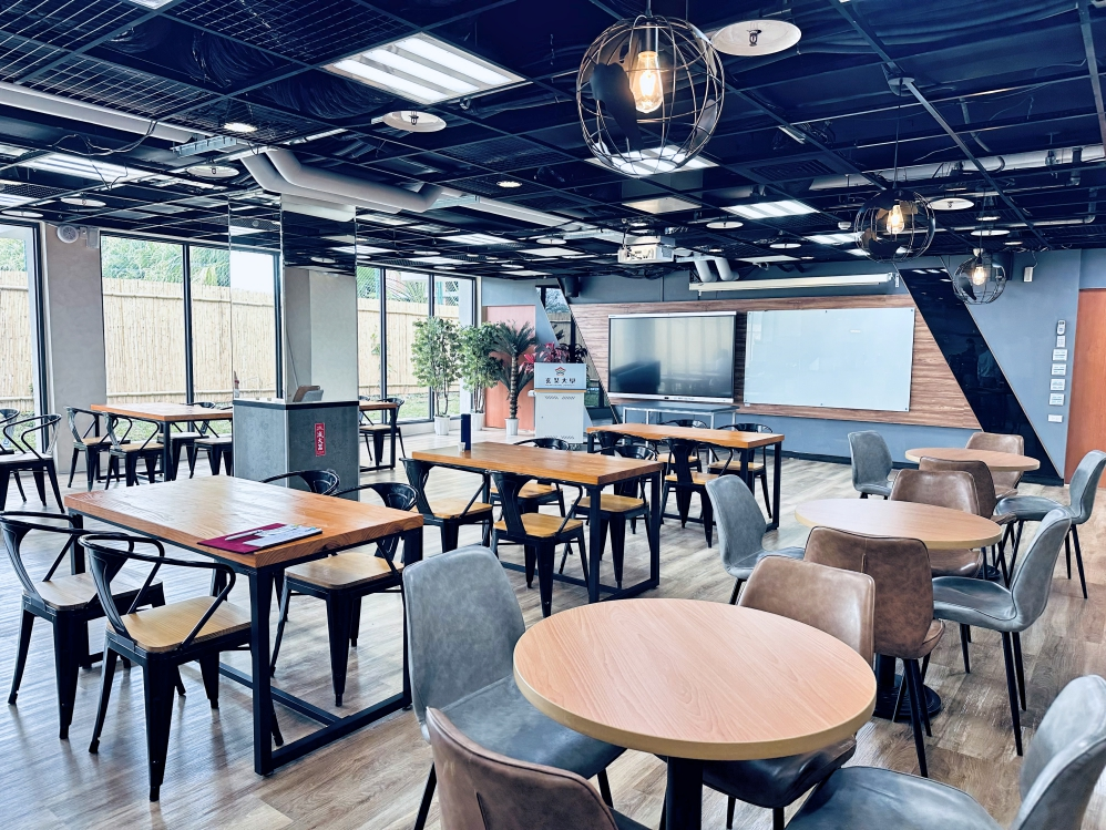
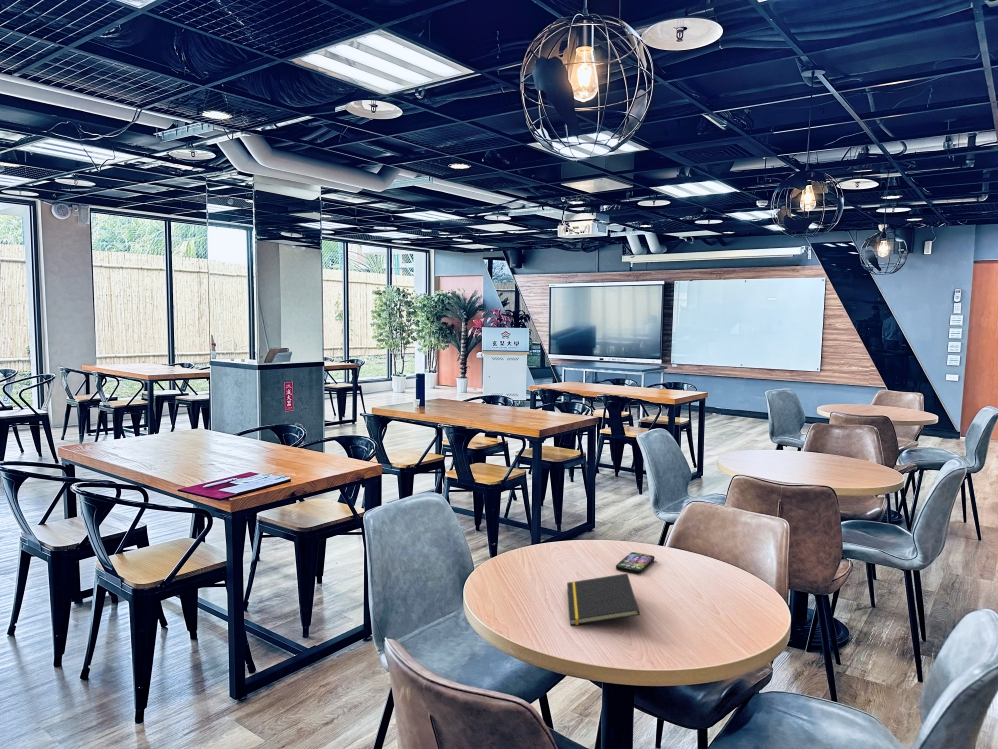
+ notepad (600, 597)
+ smartphone (635, 562)
